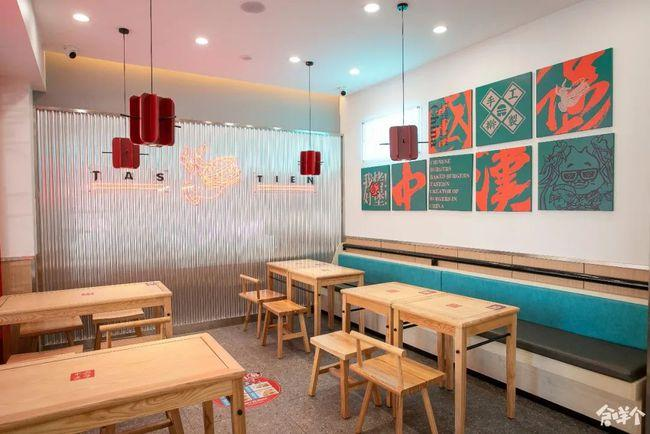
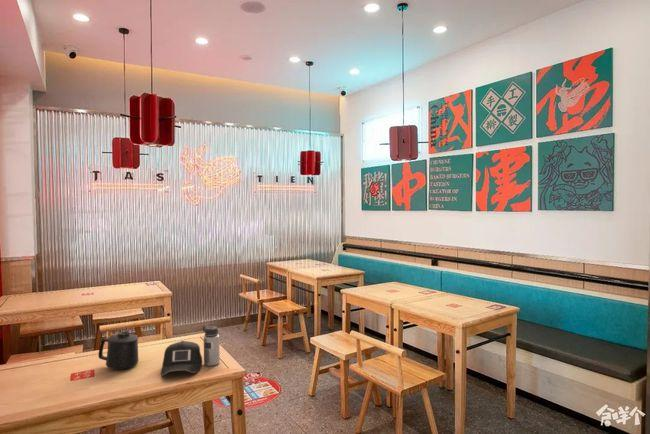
+ water bottle (185, 348)
+ mug (118, 350)
